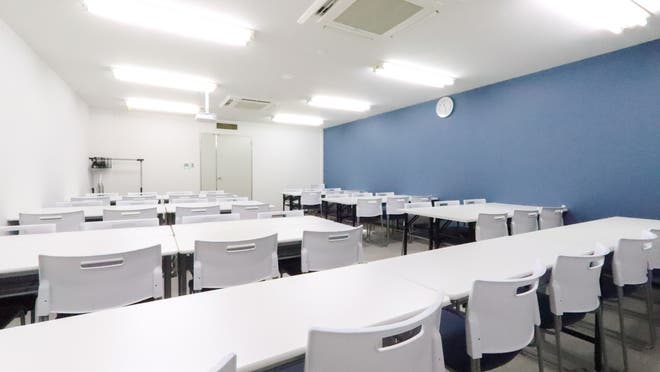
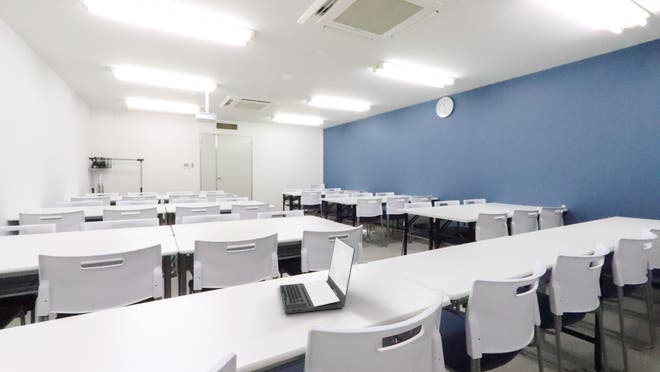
+ laptop (316, 280)
